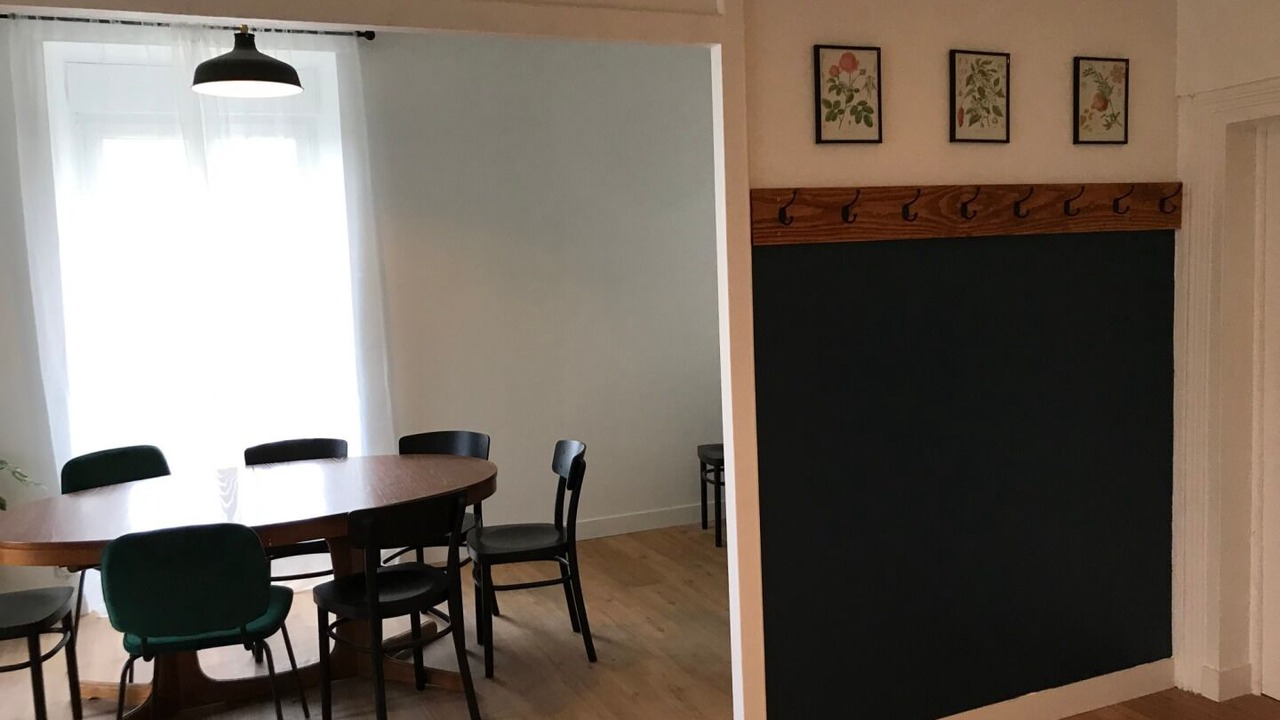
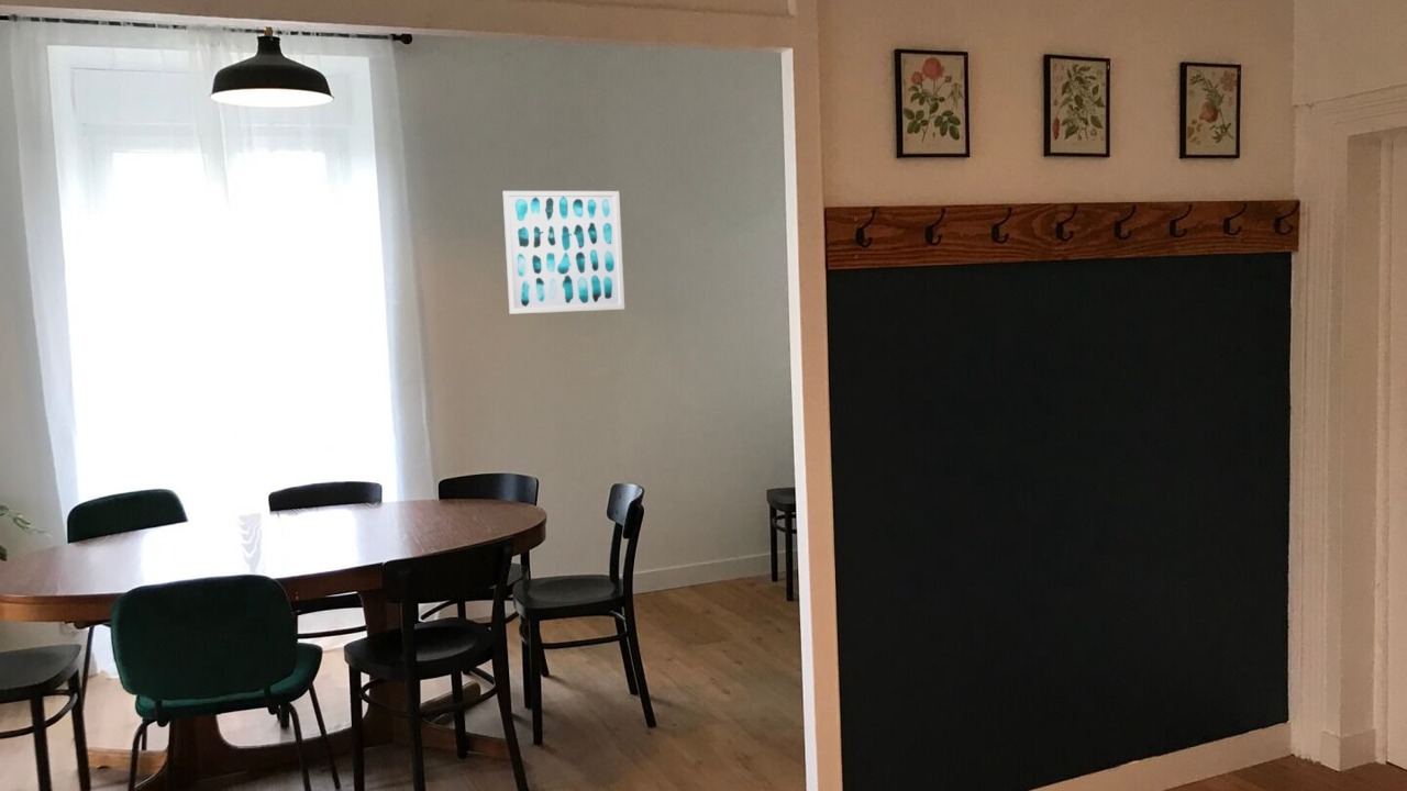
+ wall art (565, 250)
